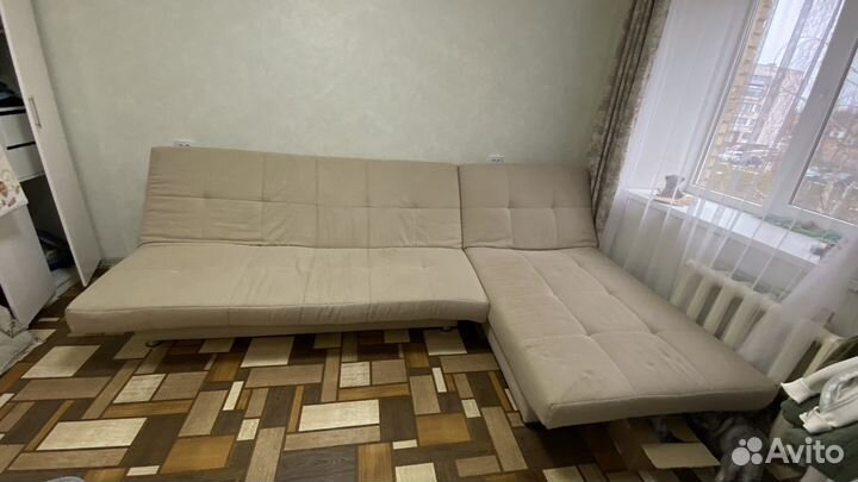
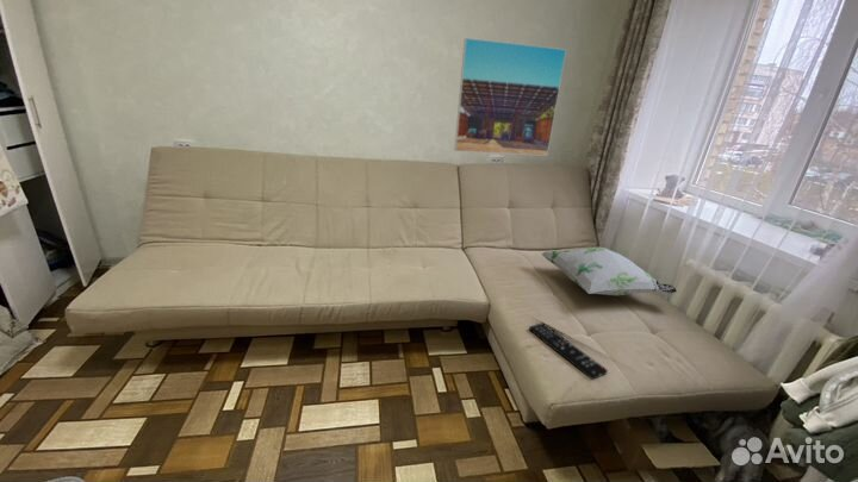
+ decorative pillow (603, 270)
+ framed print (509, 101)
+ remote control (565, 348)
